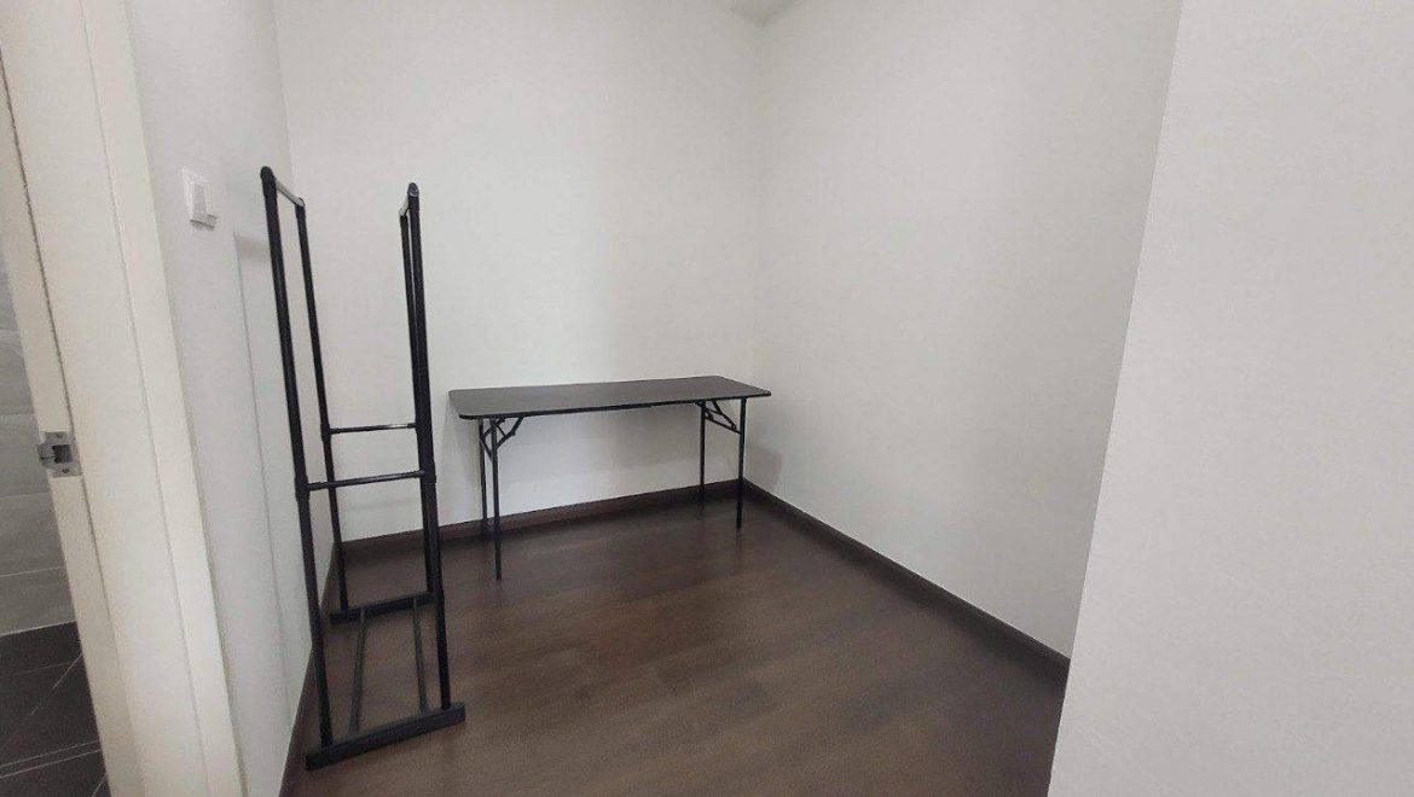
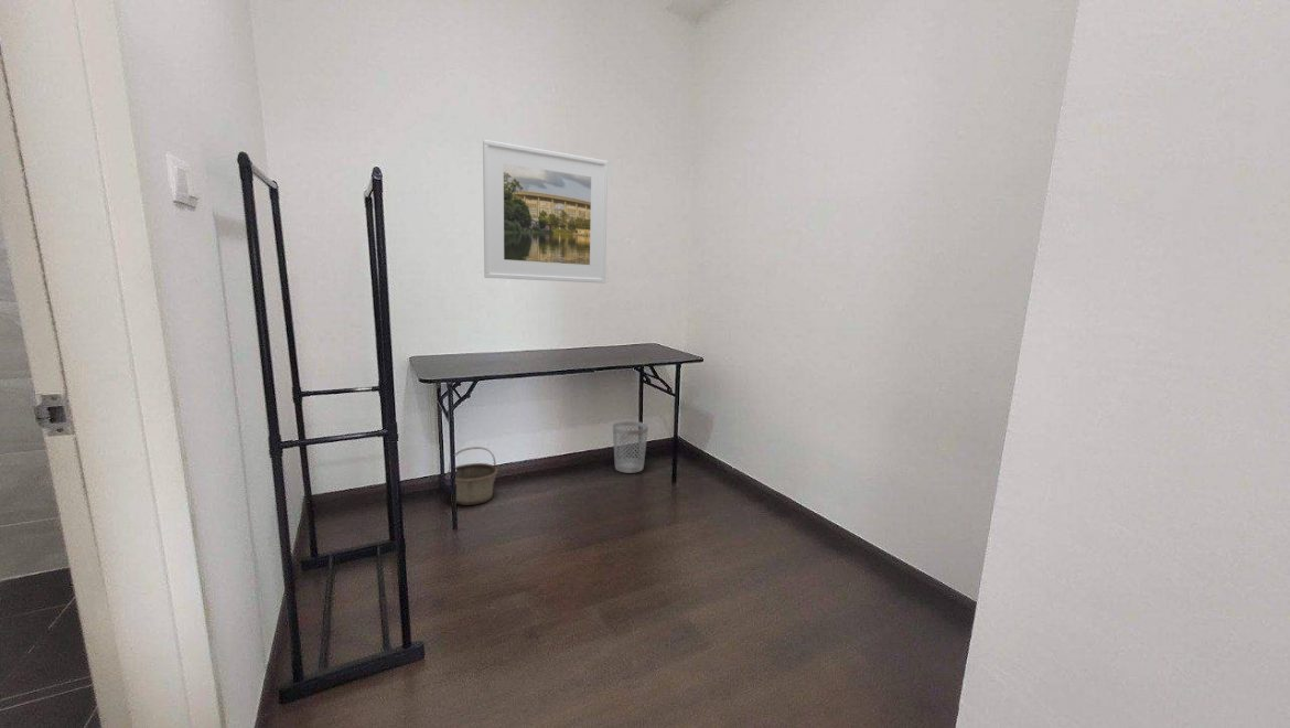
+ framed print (548, 216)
+ basket (472, 472)
+ wastebasket (630, 447)
